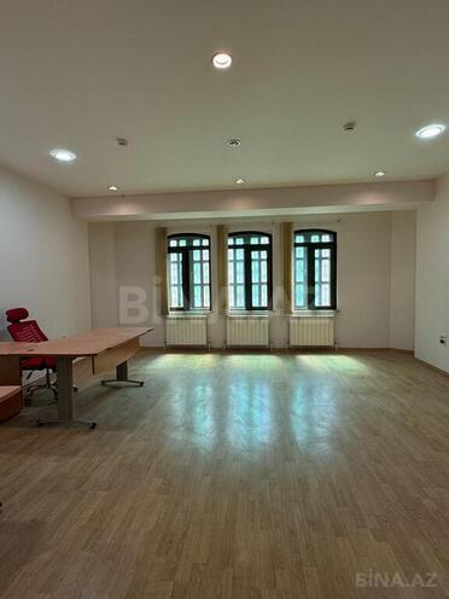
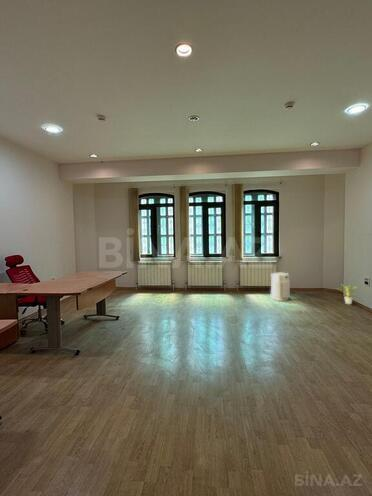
+ air purifier (280, 286)
+ potted plant (348, 294)
